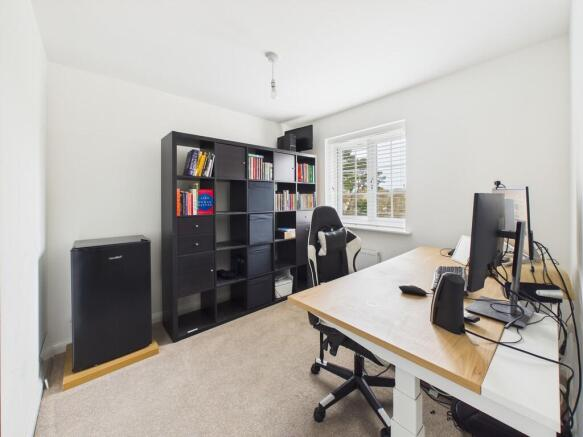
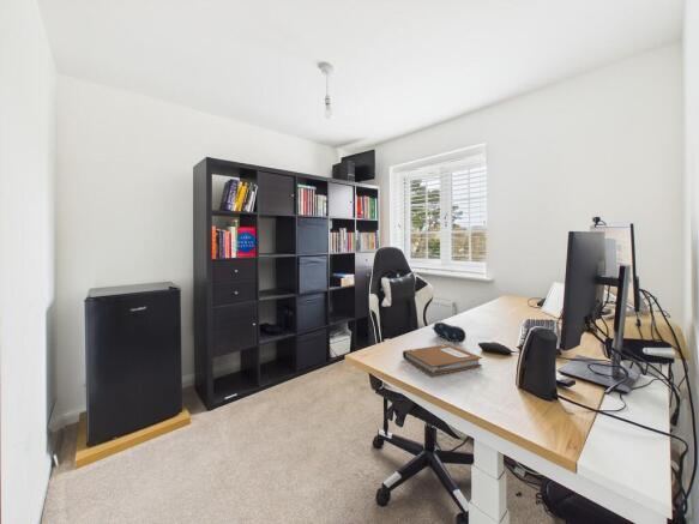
+ pencil case (448, 332)
+ notebook (441, 357)
